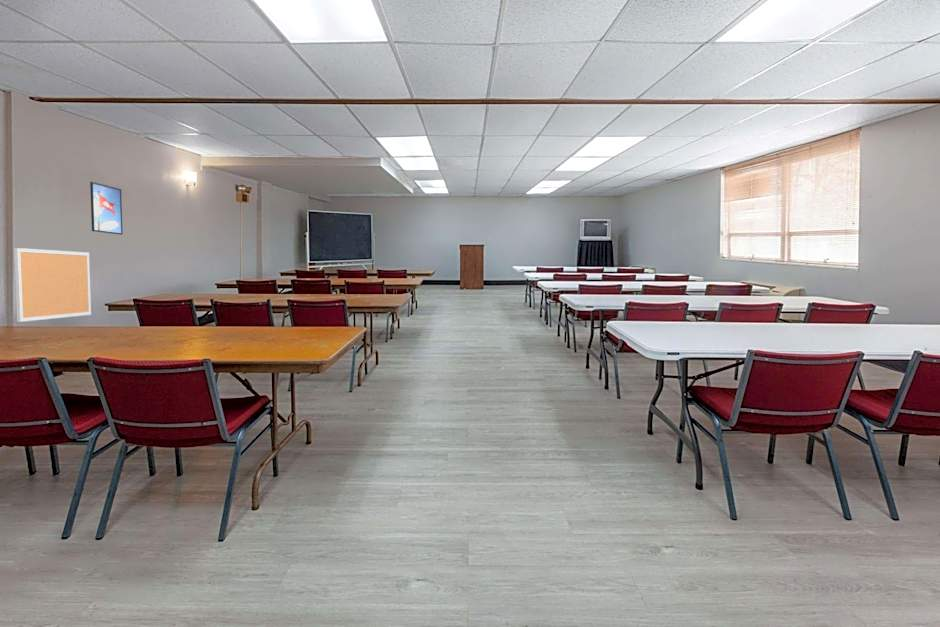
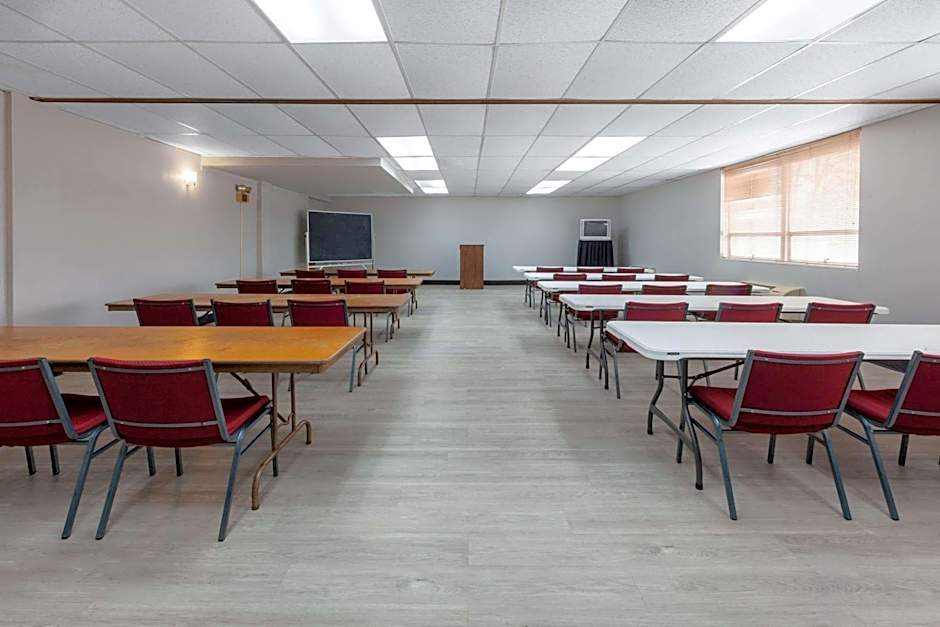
- bulletin board (56, 284)
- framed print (107, 209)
